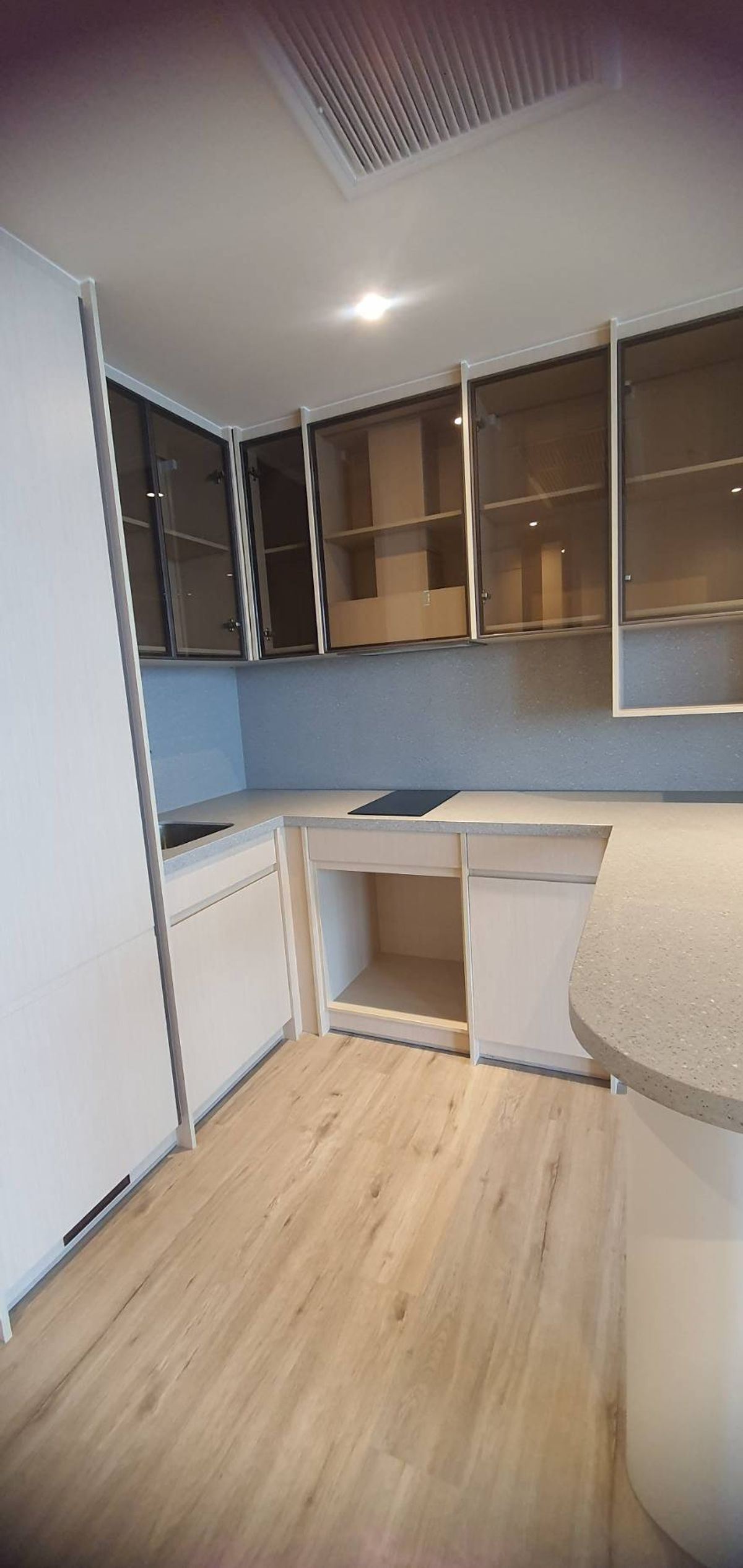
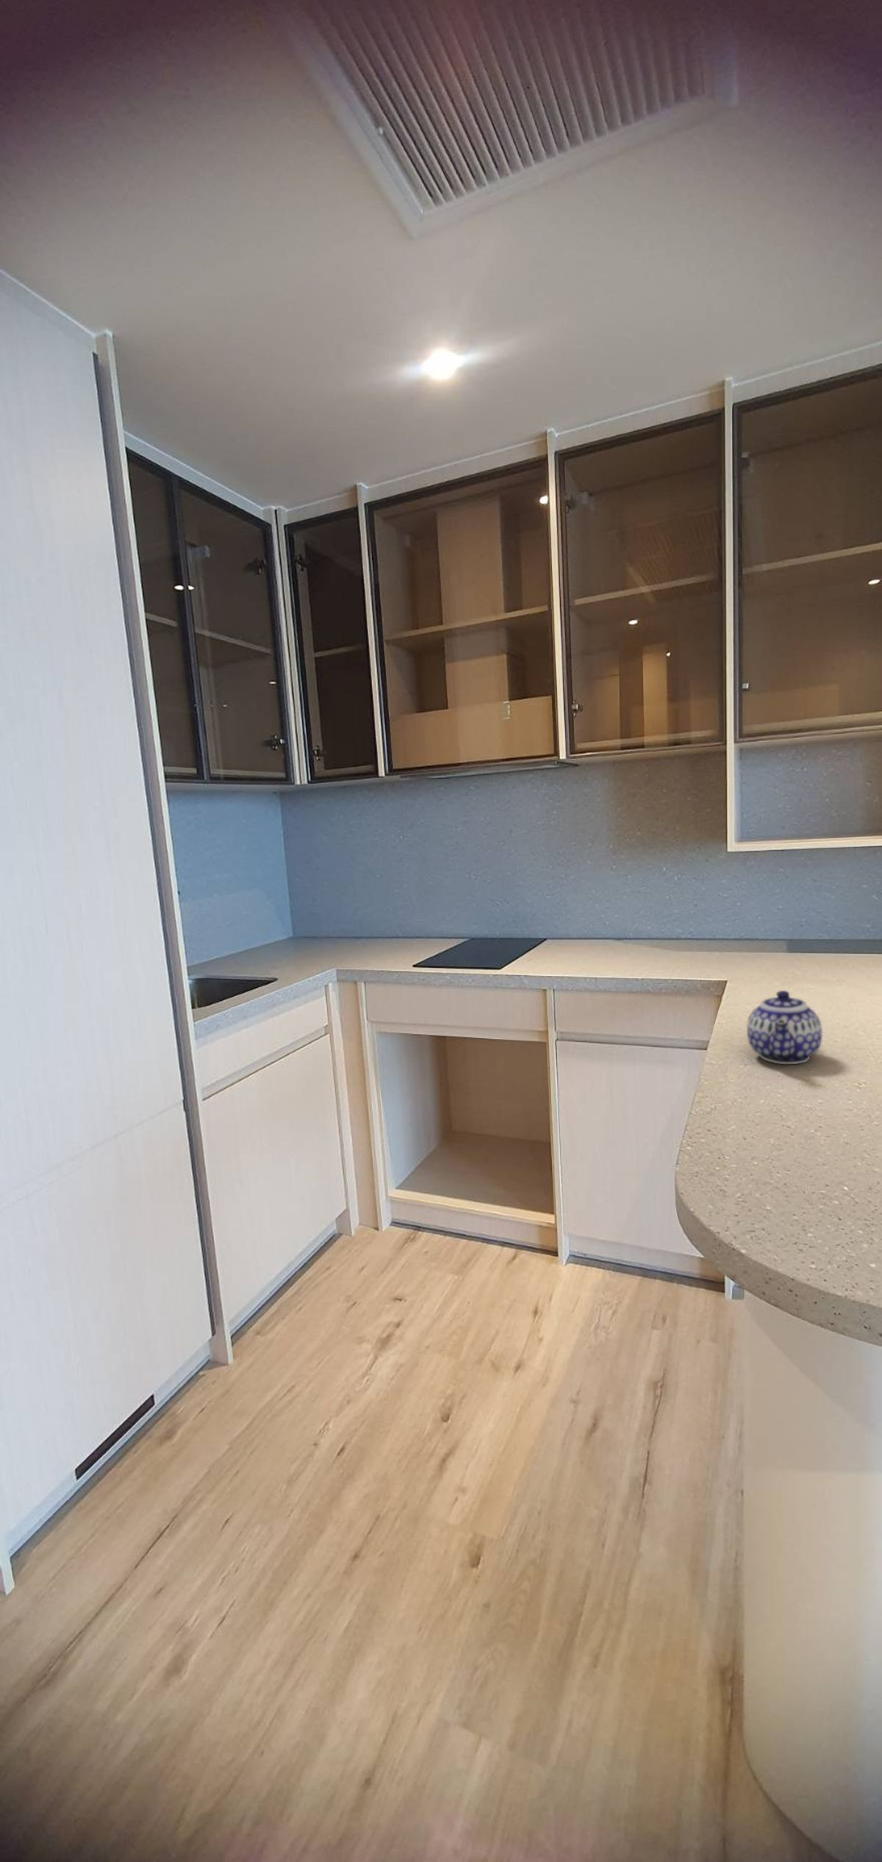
+ teapot (783, 1024)
